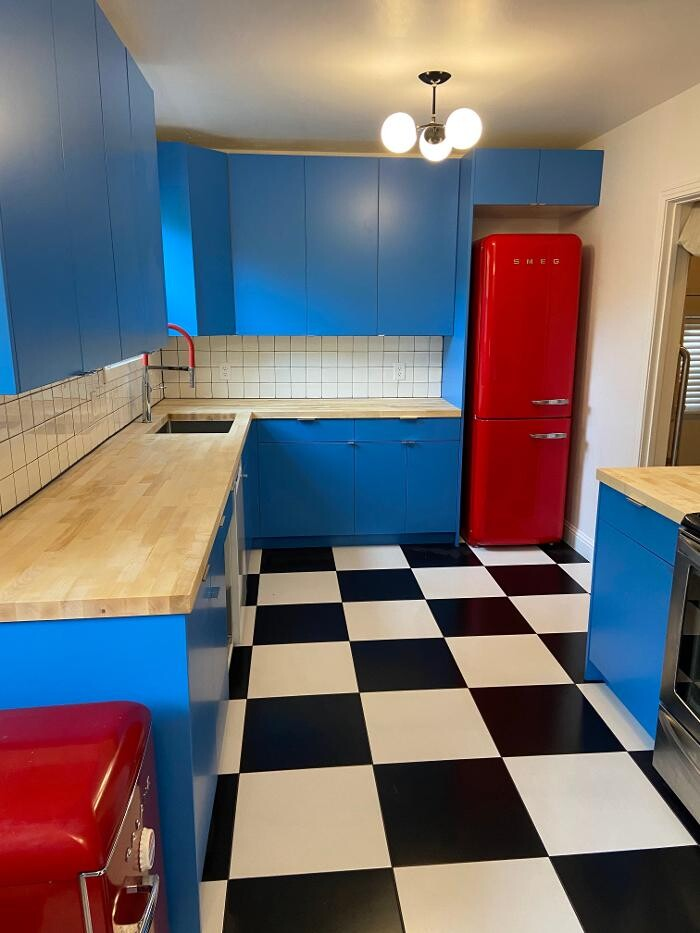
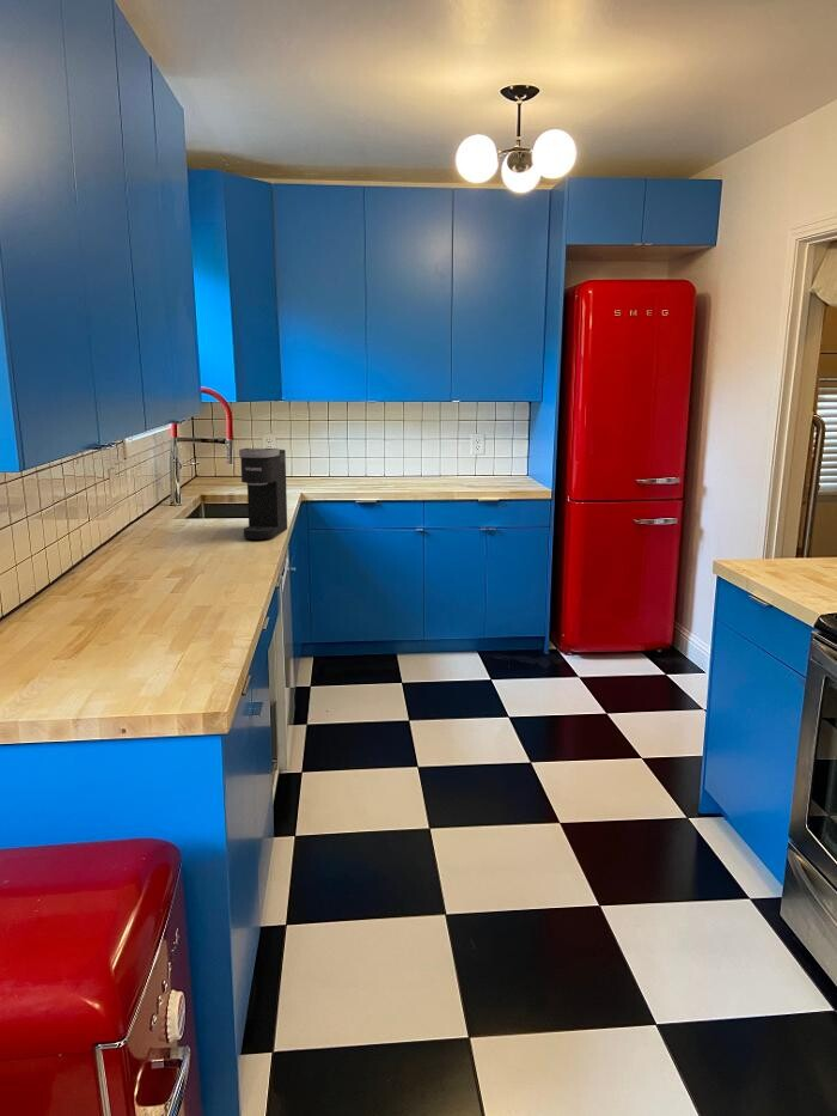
+ coffee maker (264, 490)
